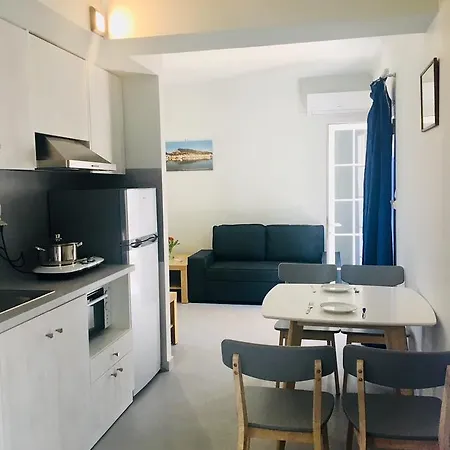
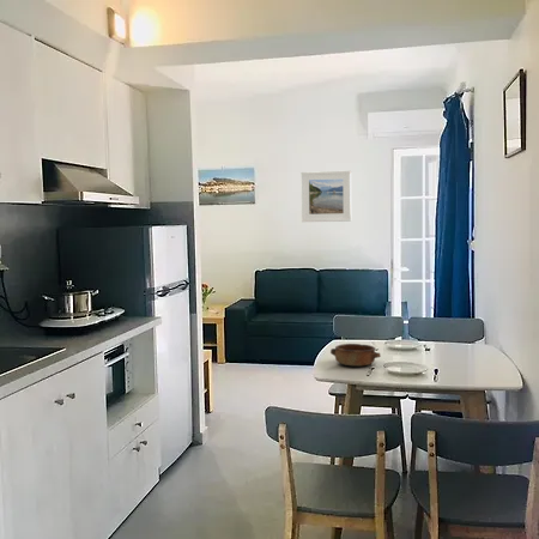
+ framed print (326, 196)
+ bowl (355, 355)
